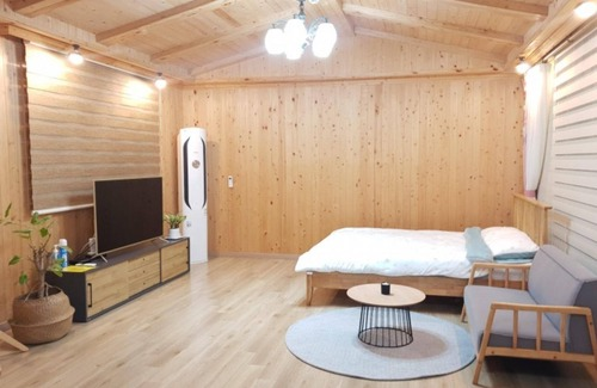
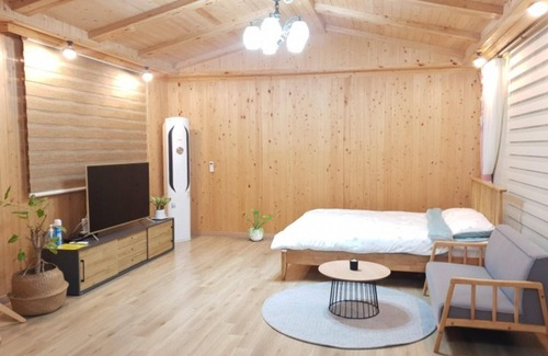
+ potted plant (263, 222)
